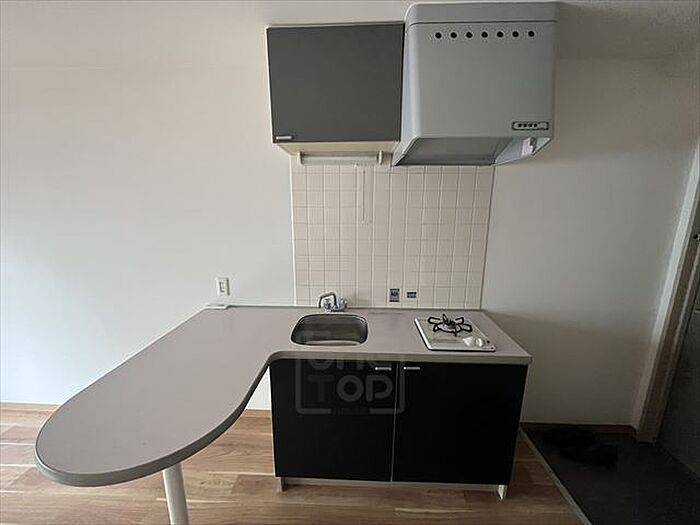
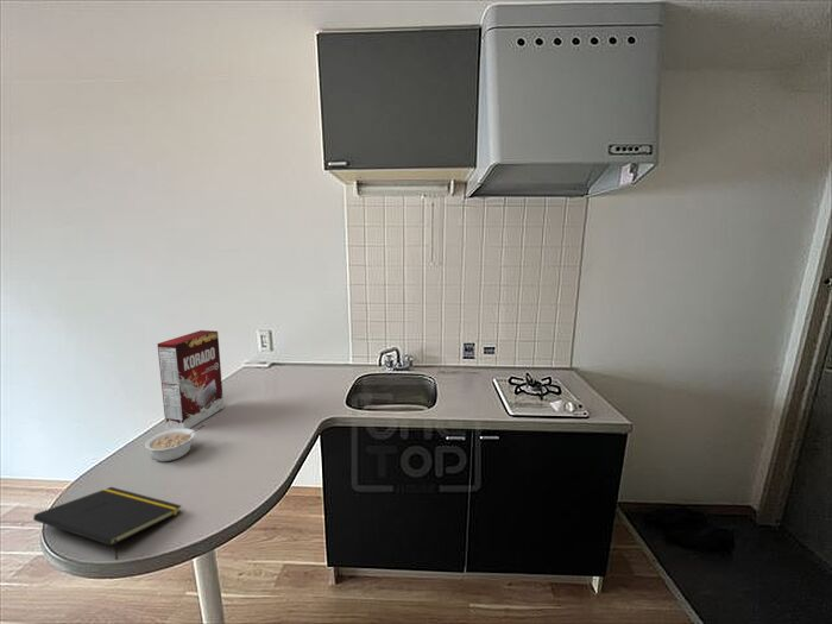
+ legume (172, 443)
+ notepad (111, 512)
+ cereal box (193, 378)
